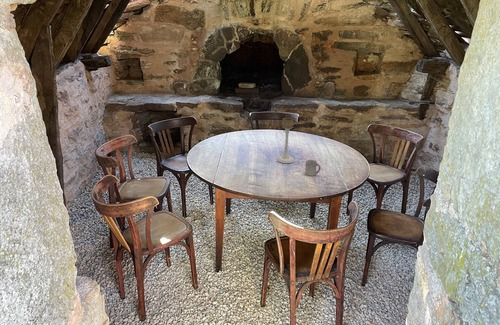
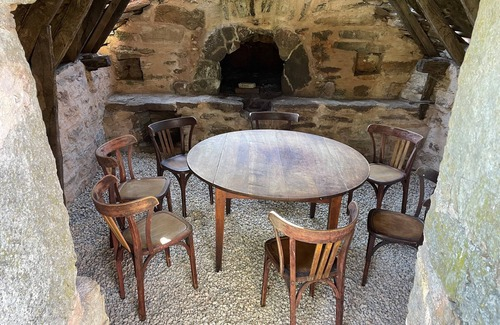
- candle holder (286, 139)
- cup (313, 168)
